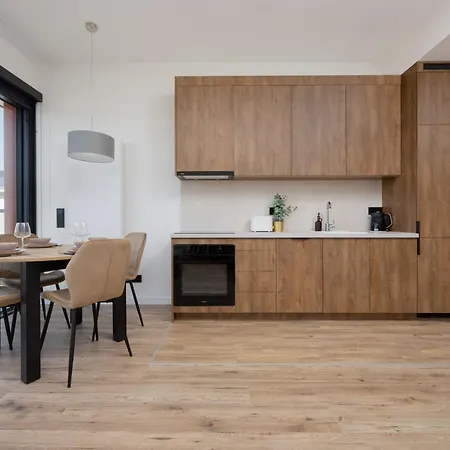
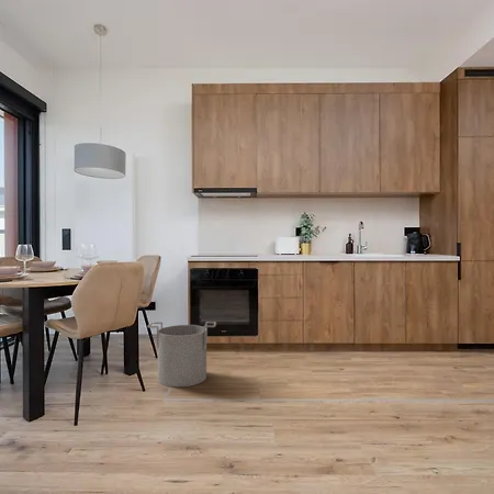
+ bucket (182, 350)
